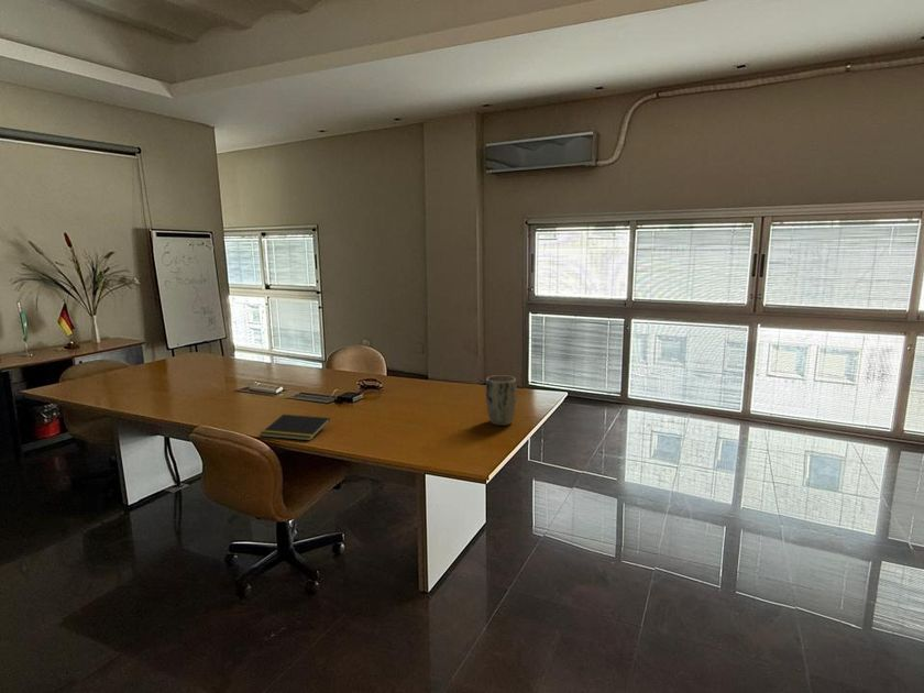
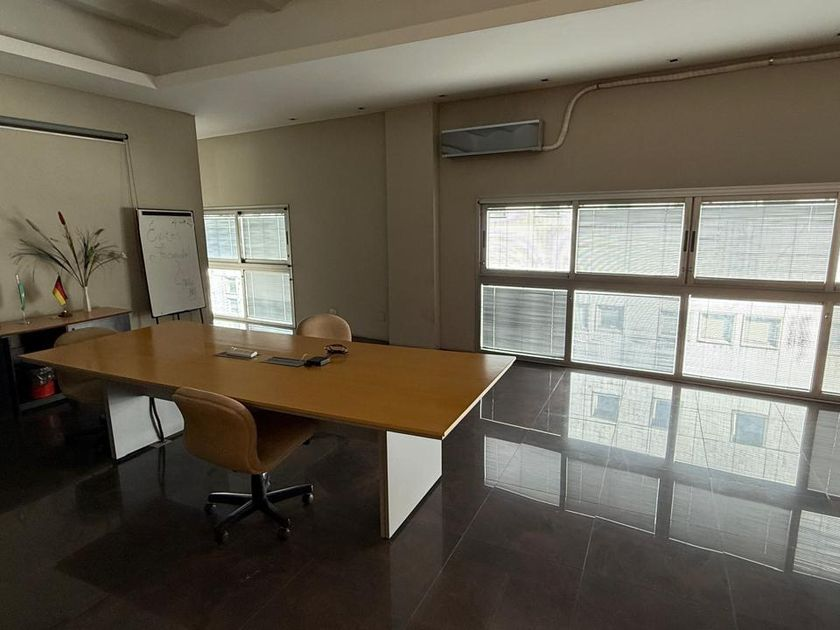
- notepad (296, 427)
- plant pot (501, 400)
